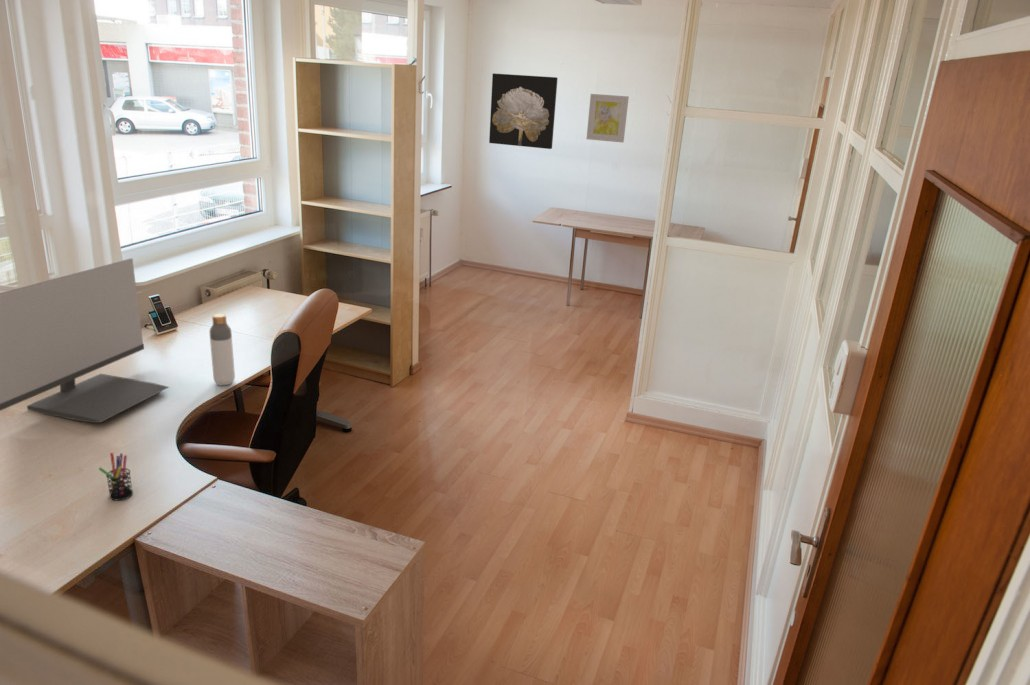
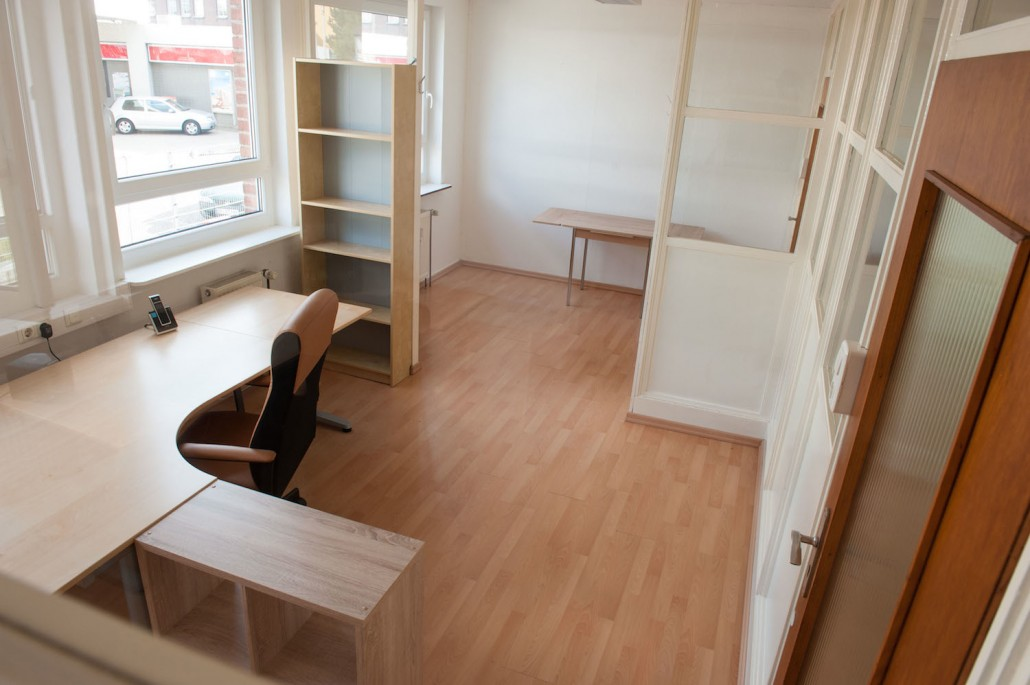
- pen holder (115, 476)
- wall art (607, 118)
- computer monitor (92, 342)
- bottle (221, 349)
- wall art (522, 111)
